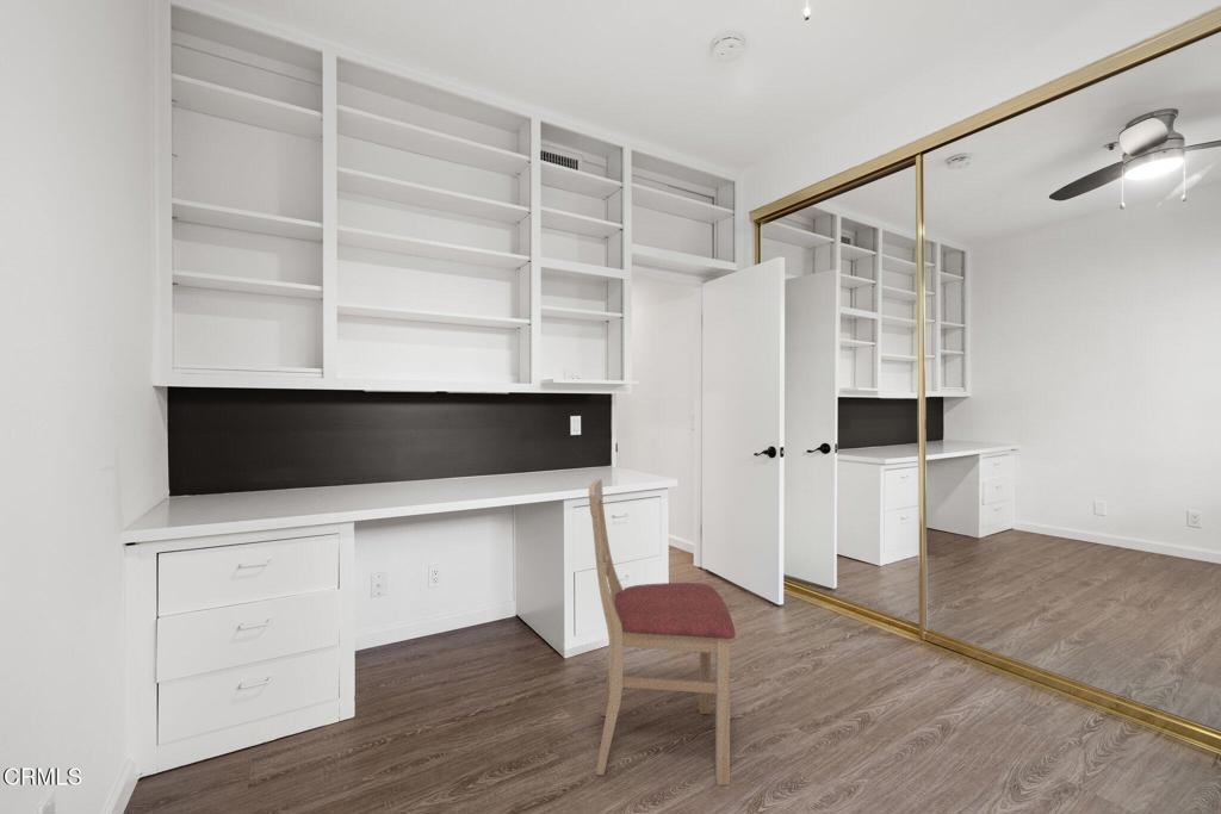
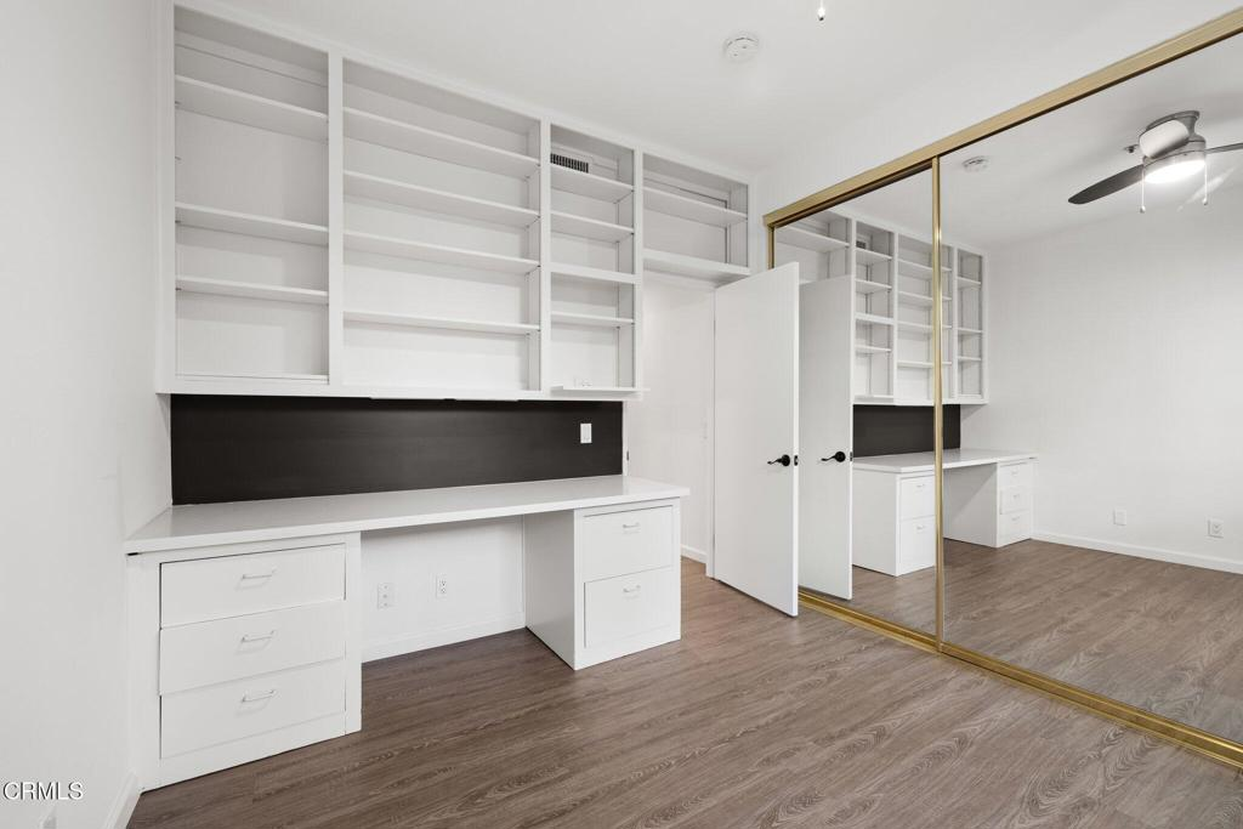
- chair (657, 613)
